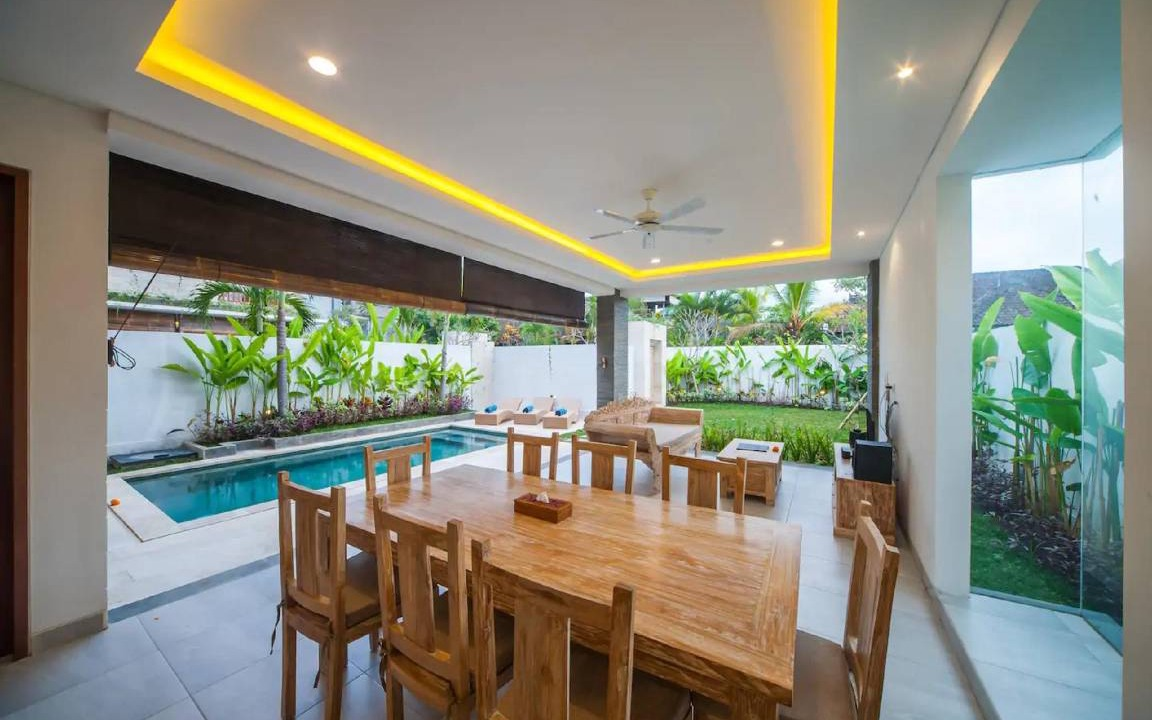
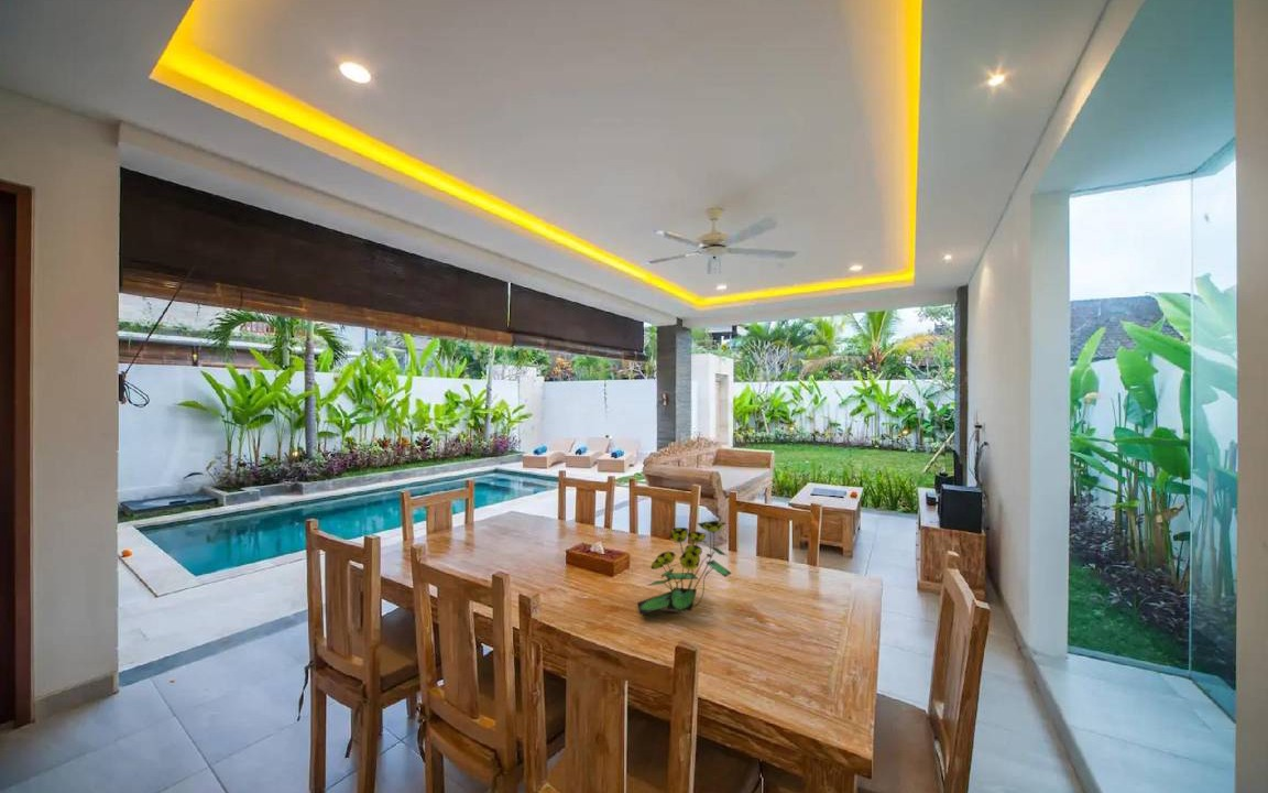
+ flower arrangement (687, 567)
